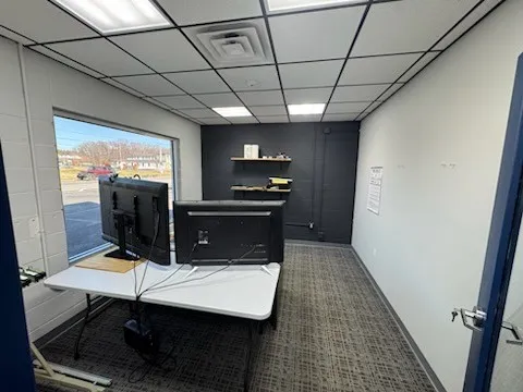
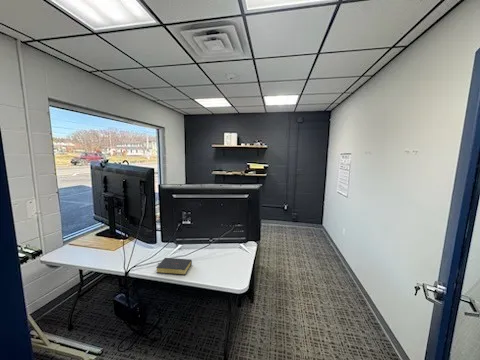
+ bible (171, 265)
